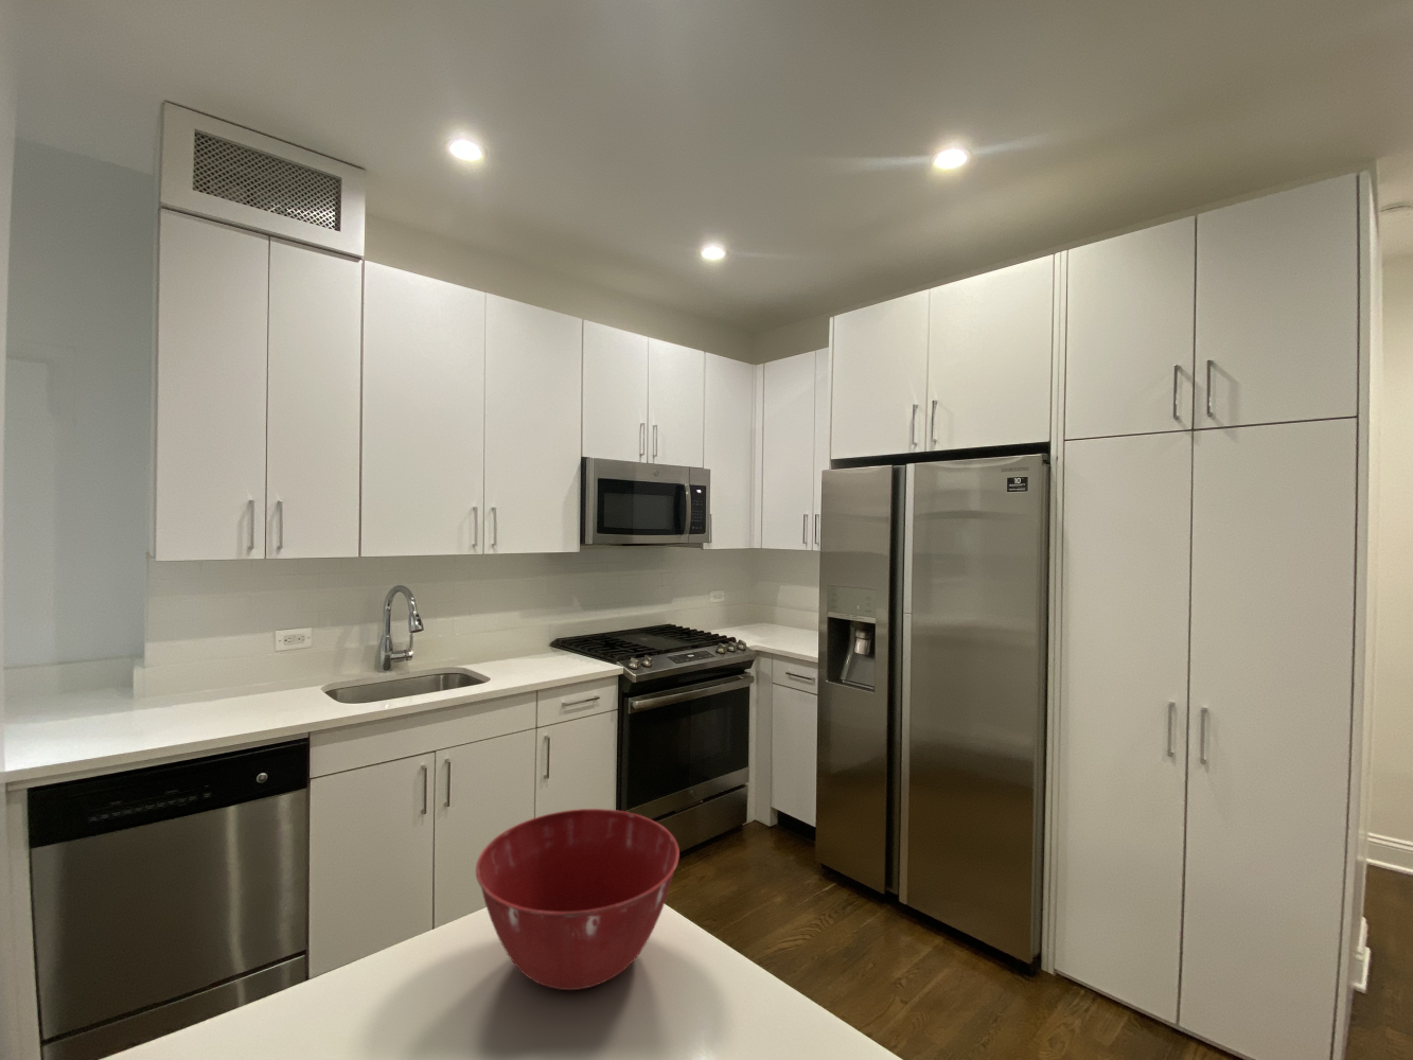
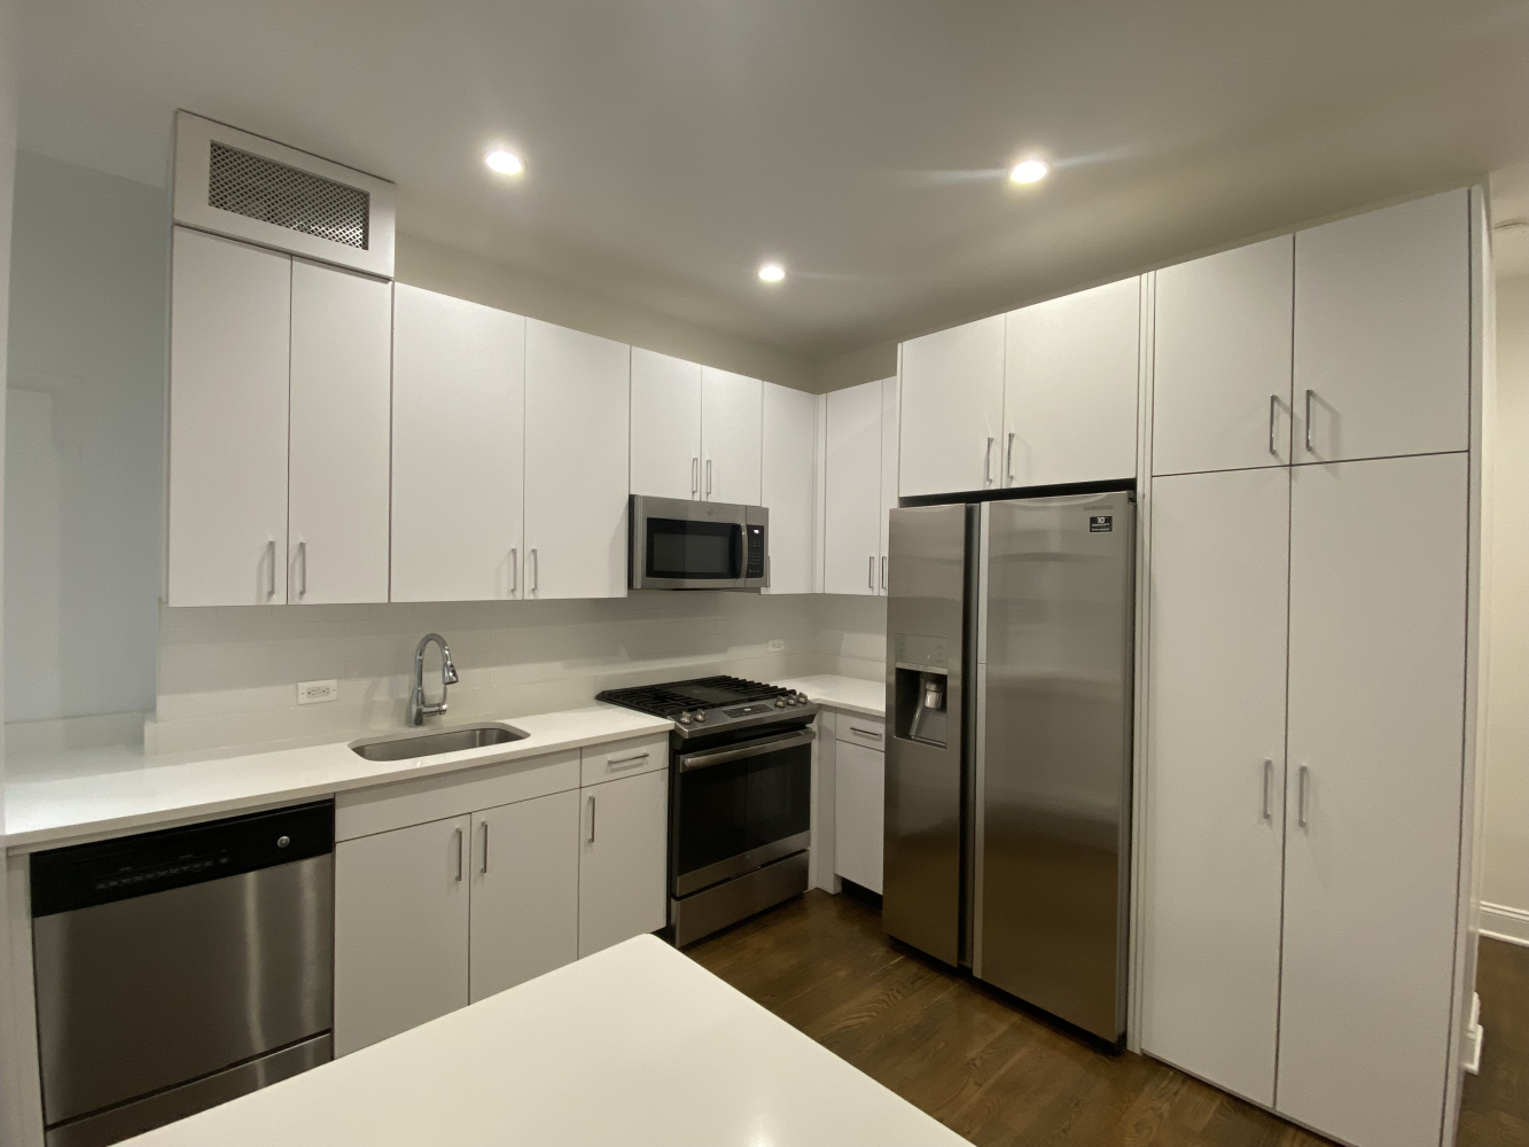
- mixing bowl (580, 904)
